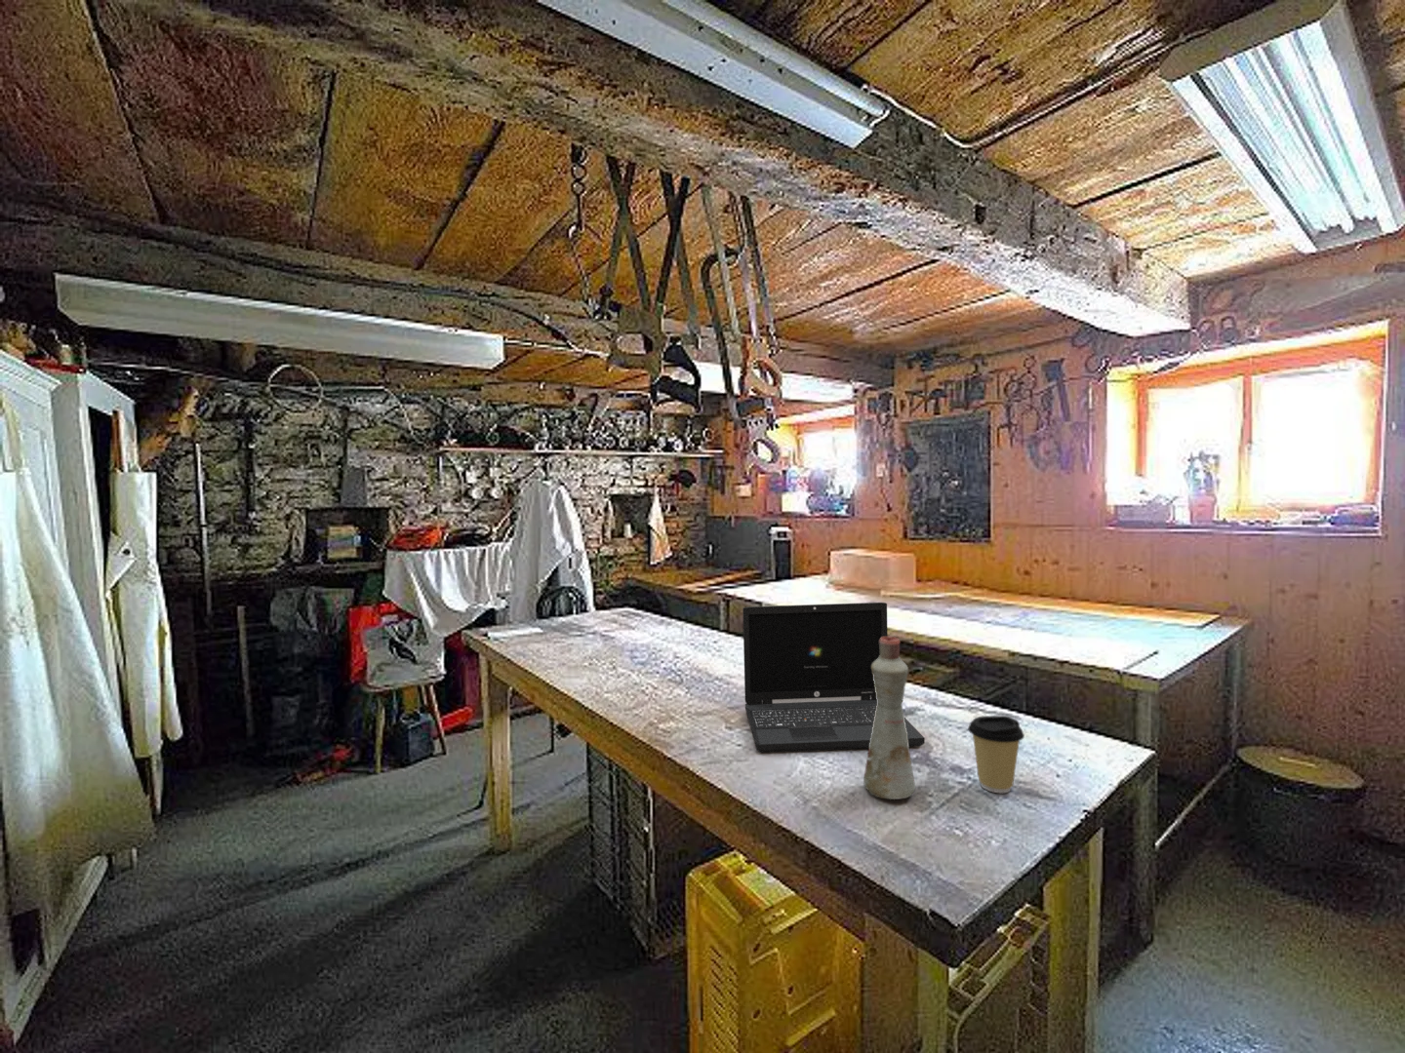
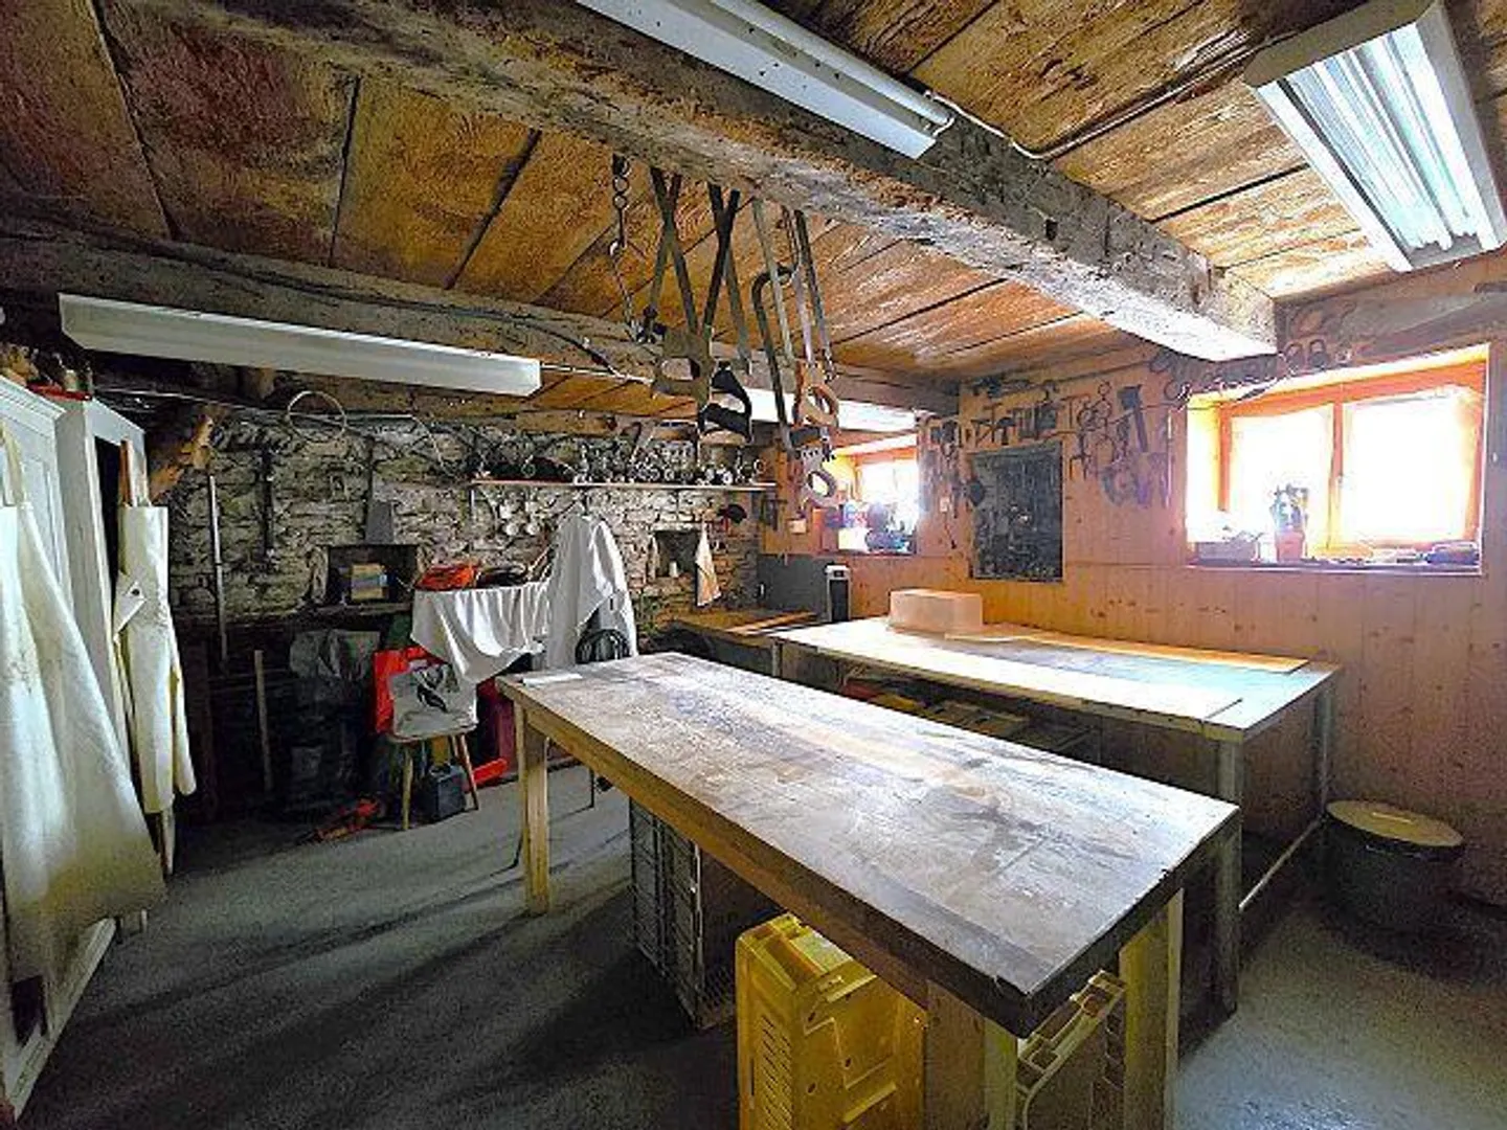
- bottle (888, 713)
- laptop (826, 670)
- coffee cup (996, 753)
